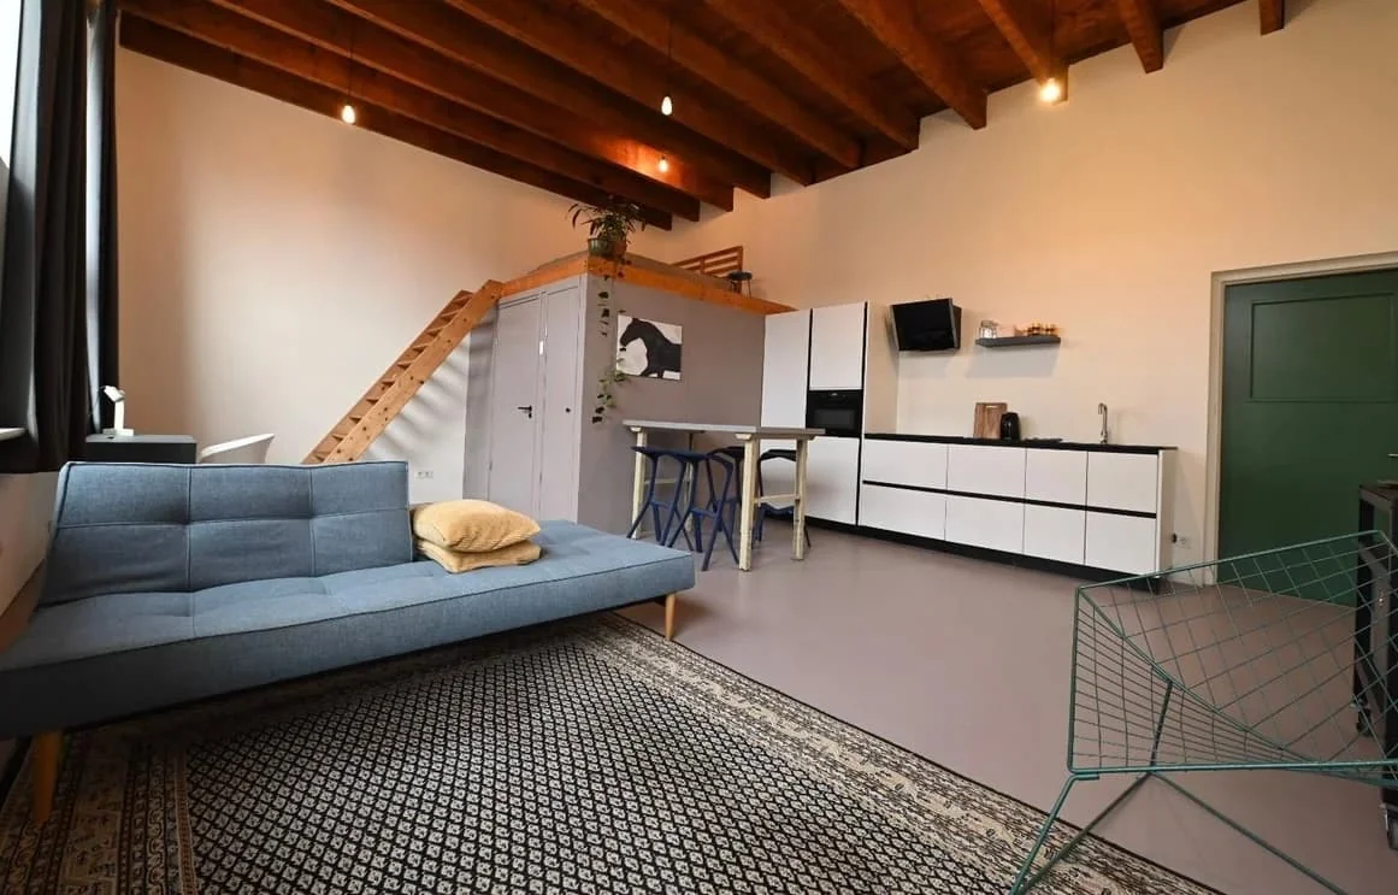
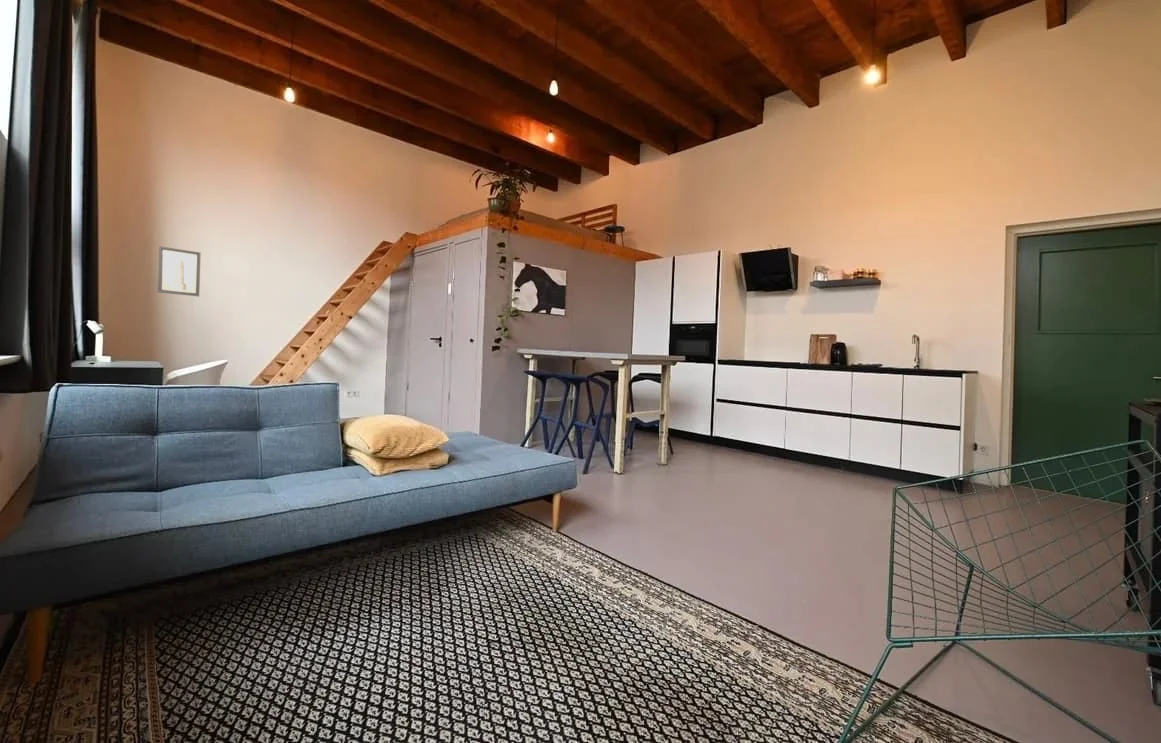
+ wall art (179, 271)
